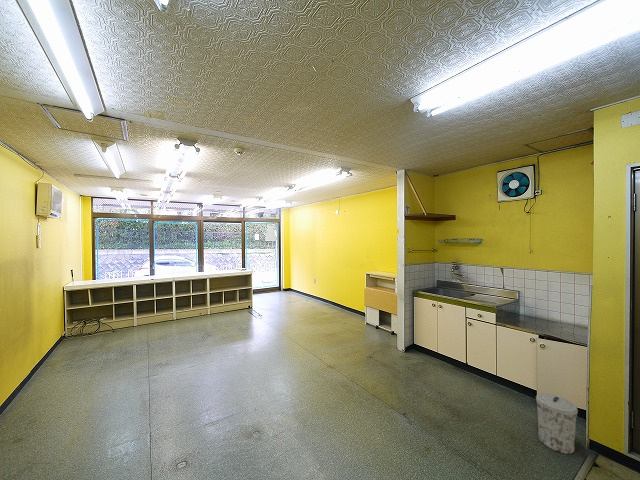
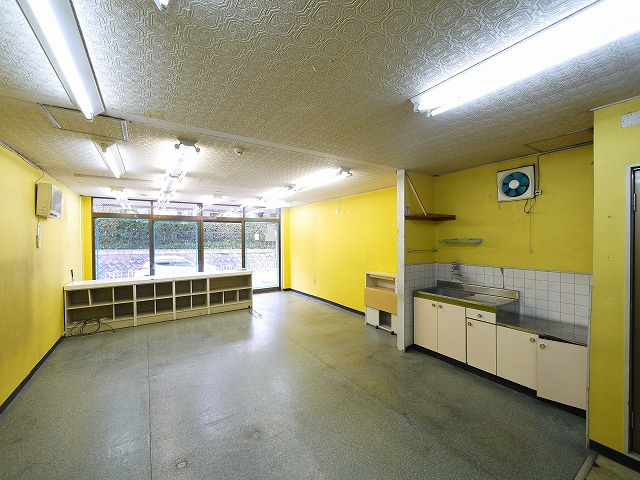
- trash can (555, 420)
